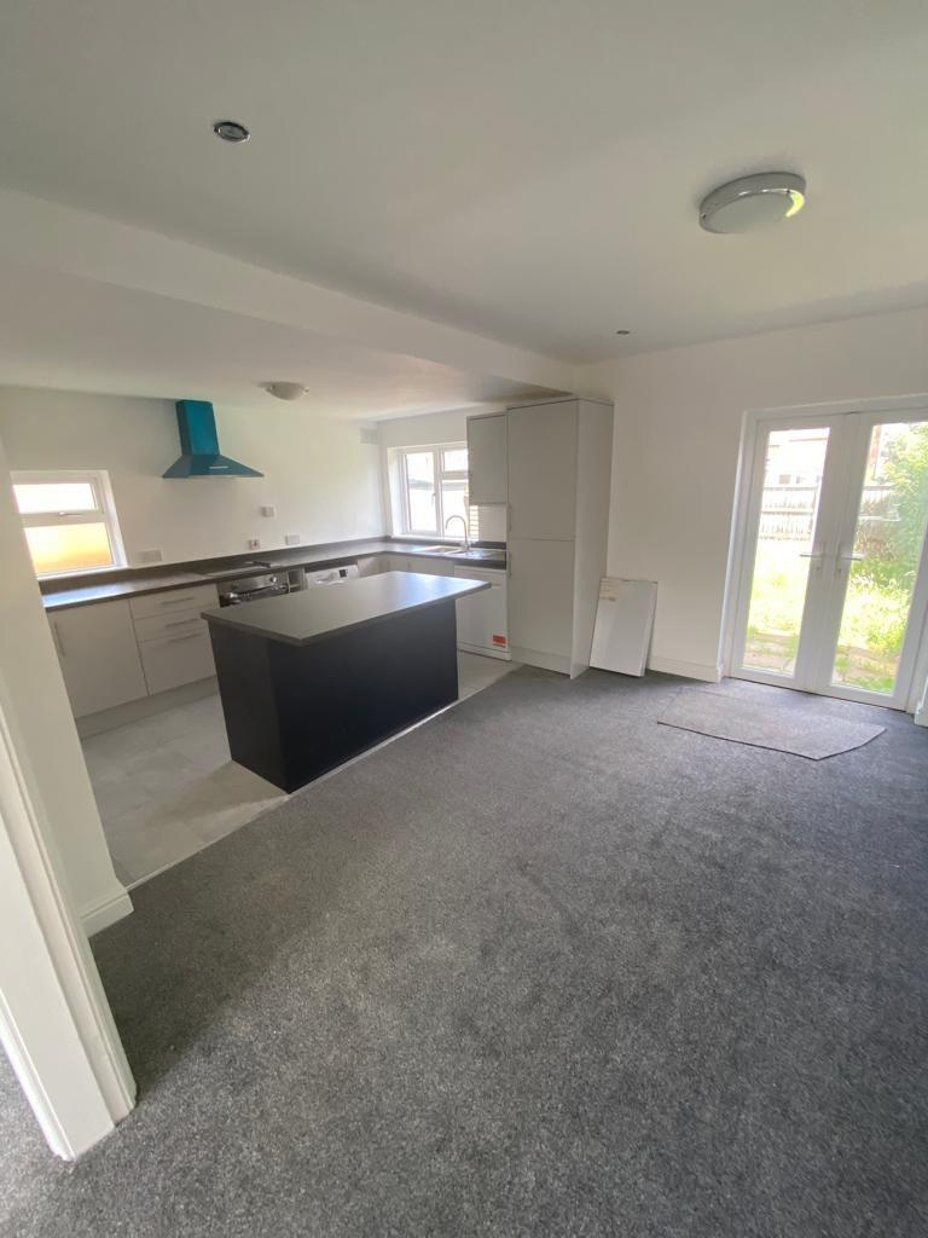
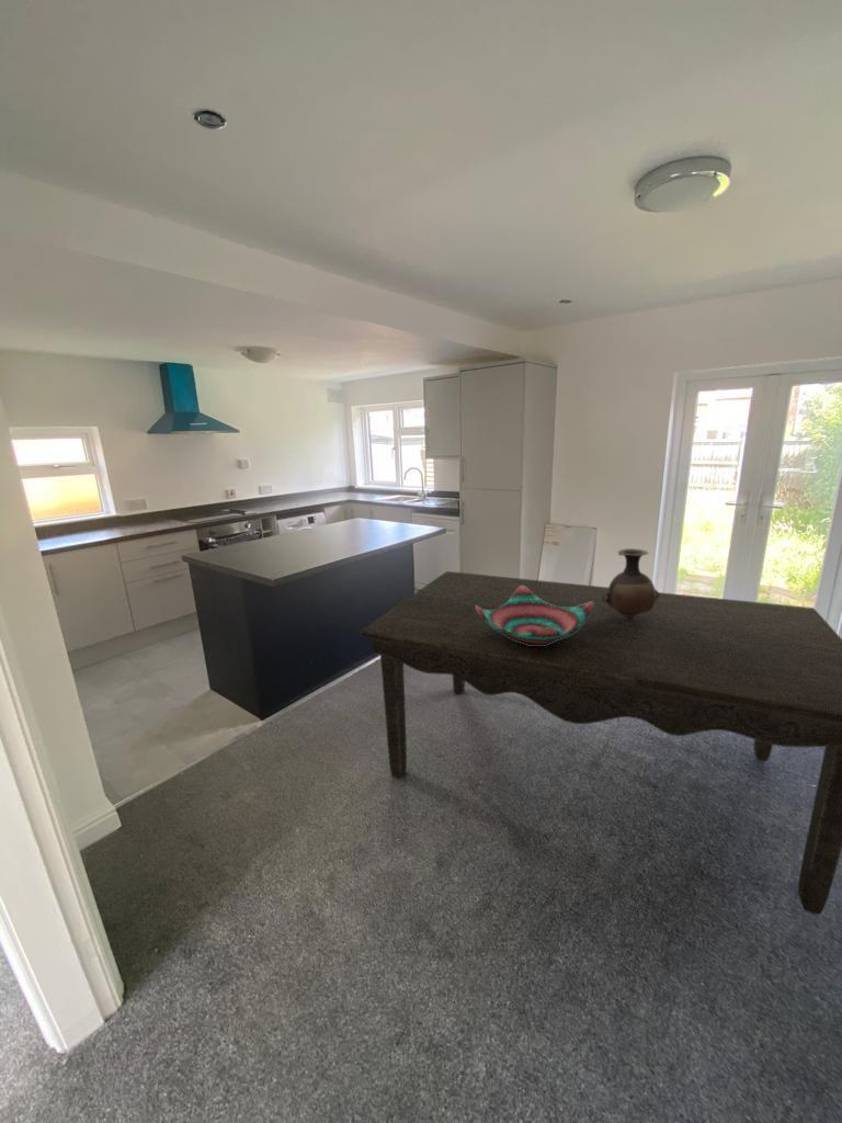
+ decorative bowl (533, 619)
+ dining table (584, 695)
+ vase (632, 583)
